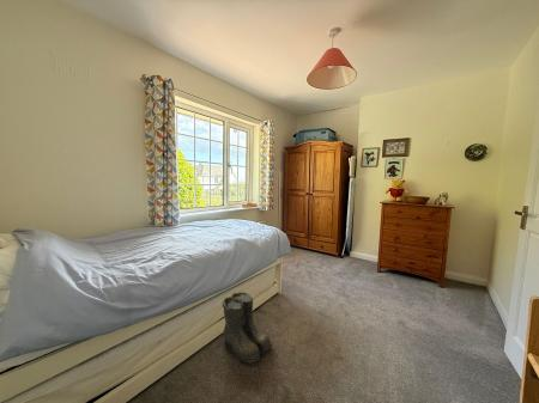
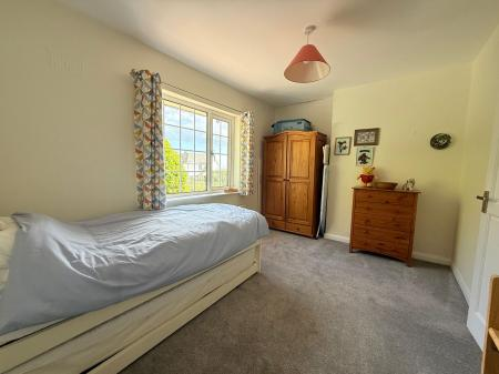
- boots (246, 324)
